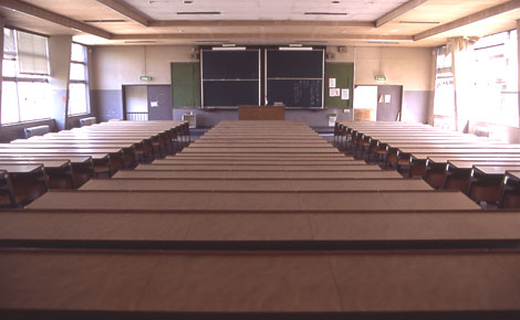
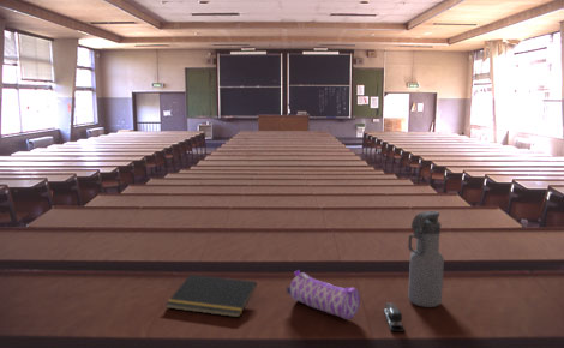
+ pencil case (323, 293)
+ stapler (392, 313)
+ water bottle (426, 257)
+ notepad (212, 294)
